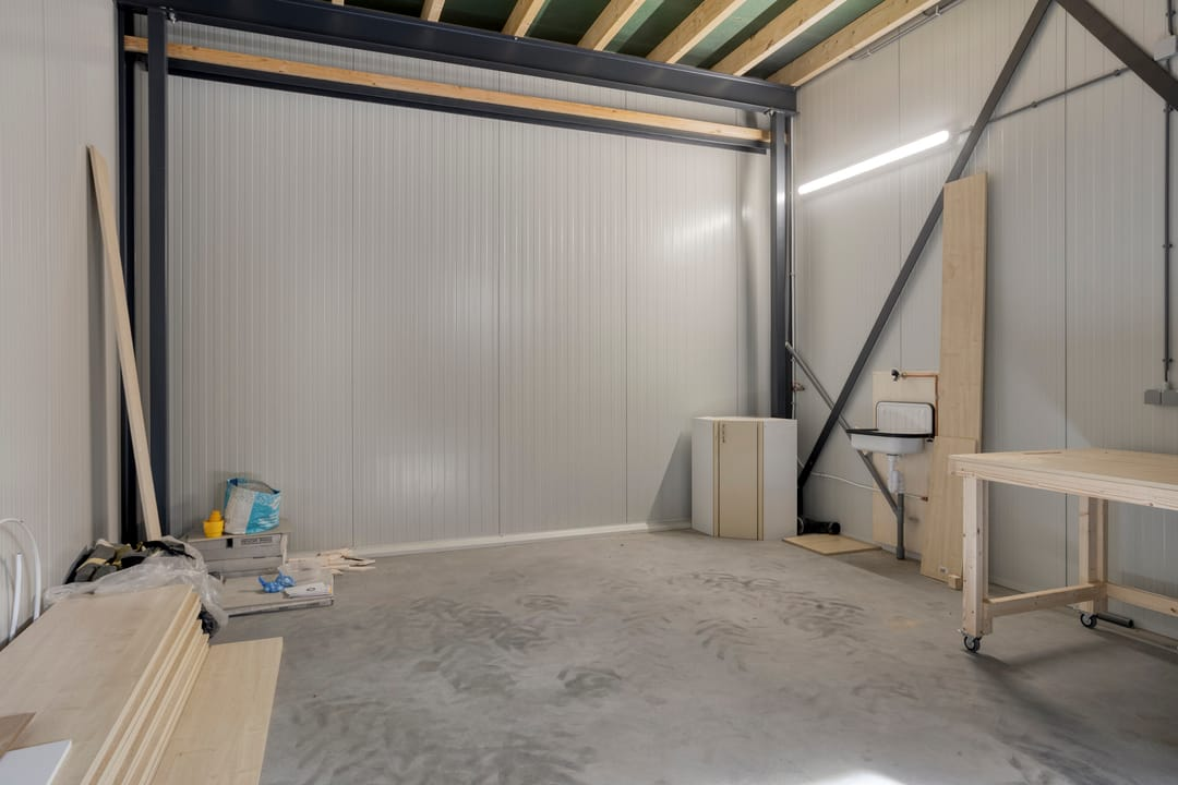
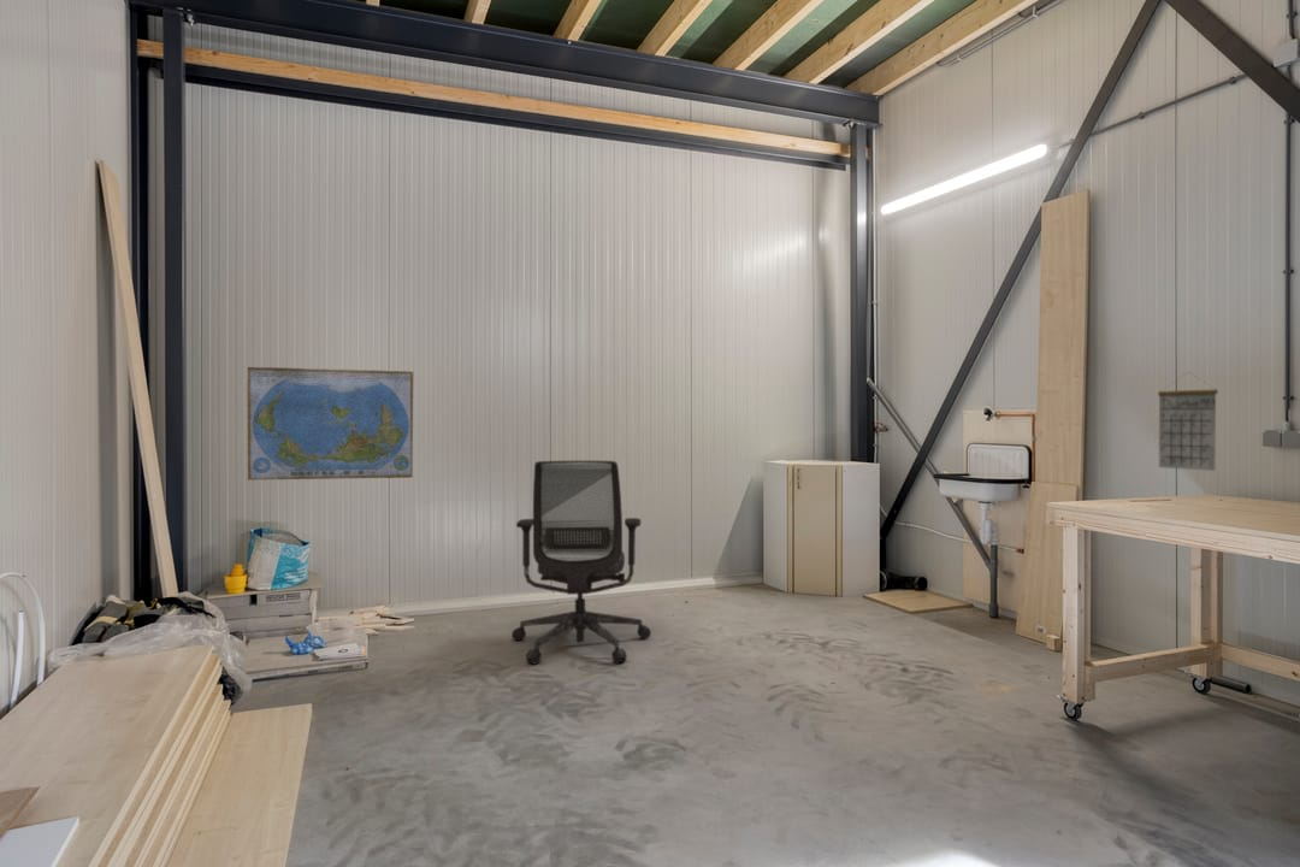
+ world map (333, 424)
+ calendar (1186, 420)
+ office chair (580, 550)
